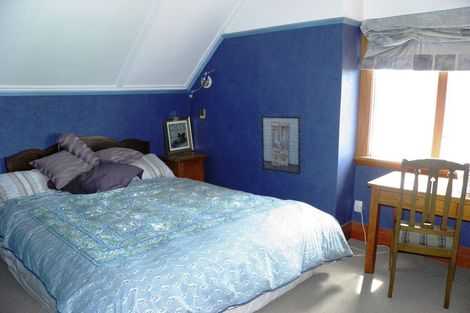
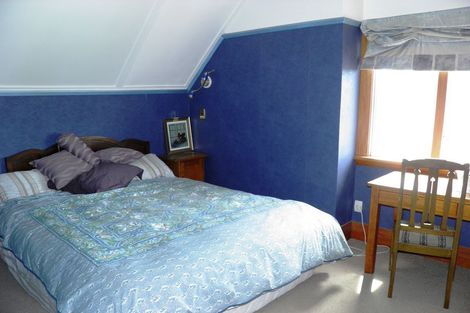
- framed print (280, 144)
